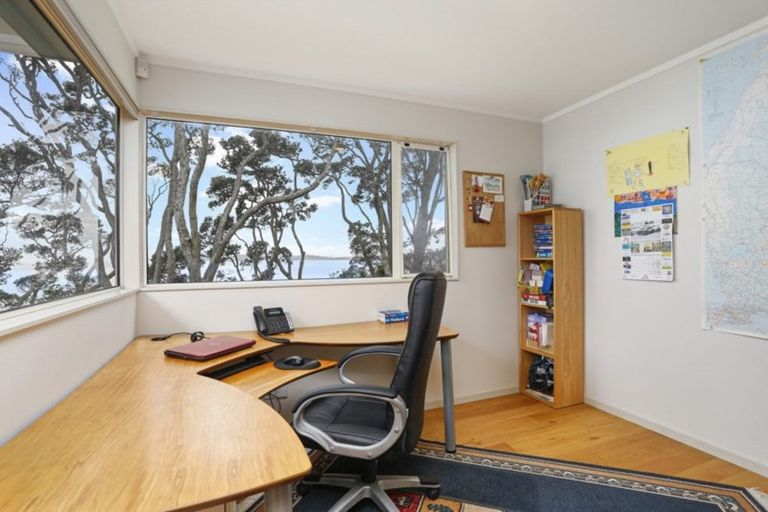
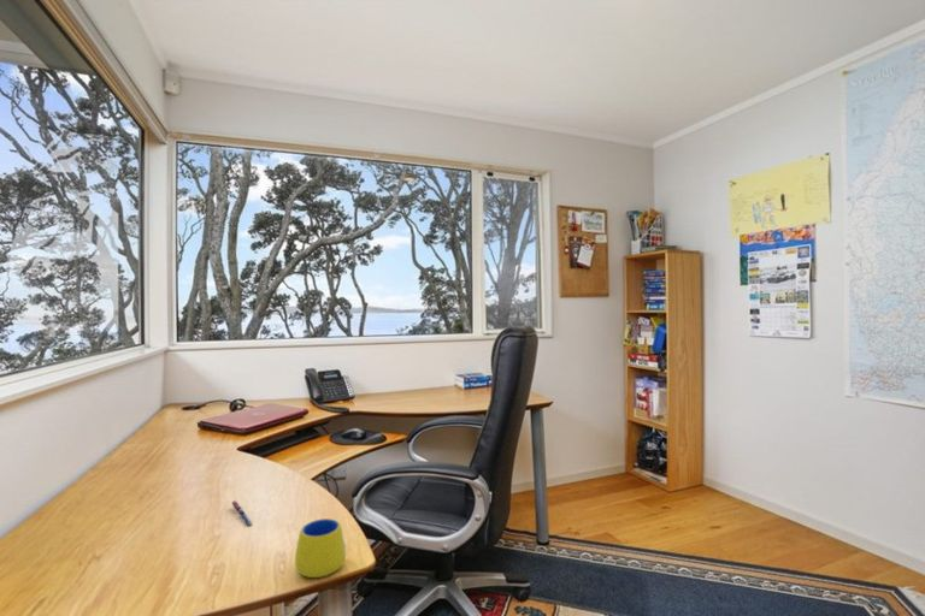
+ pen (241, 511)
+ mug (317, 544)
